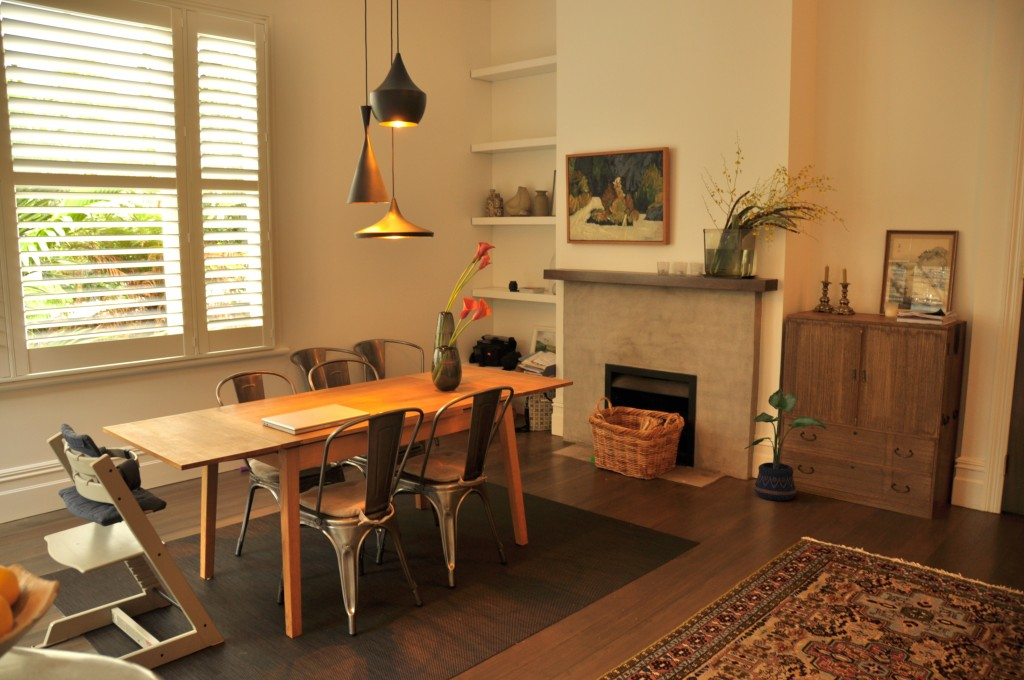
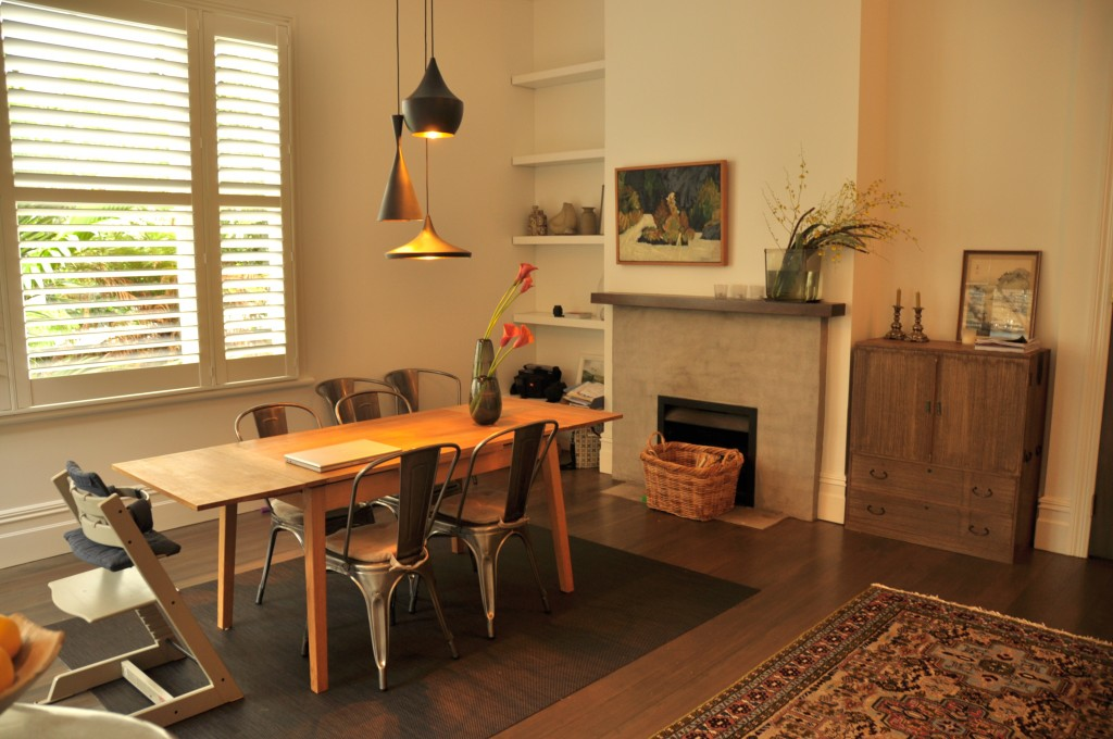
- potted plant (782, 443)
